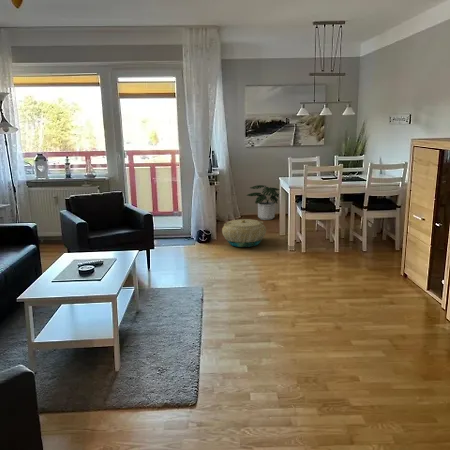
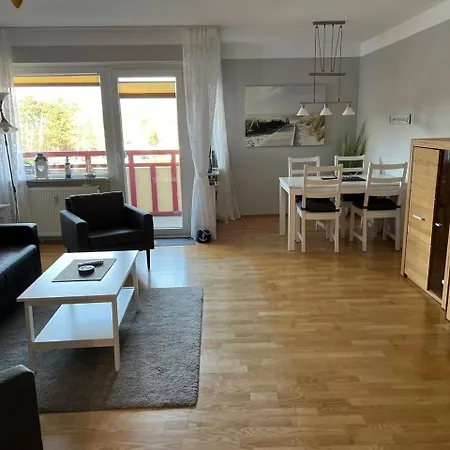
- basket (244, 231)
- potted plant (267, 202)
